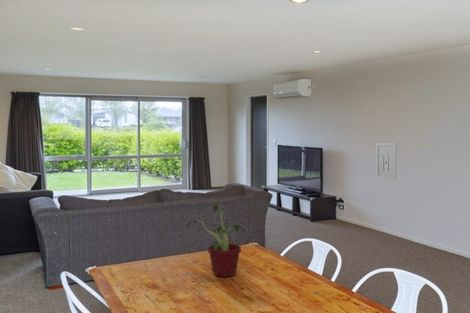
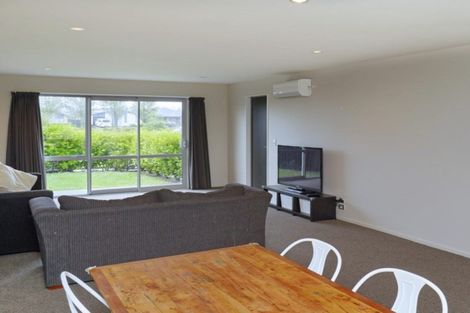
- potted plant (213, 235)
- wall art (385, 161)
